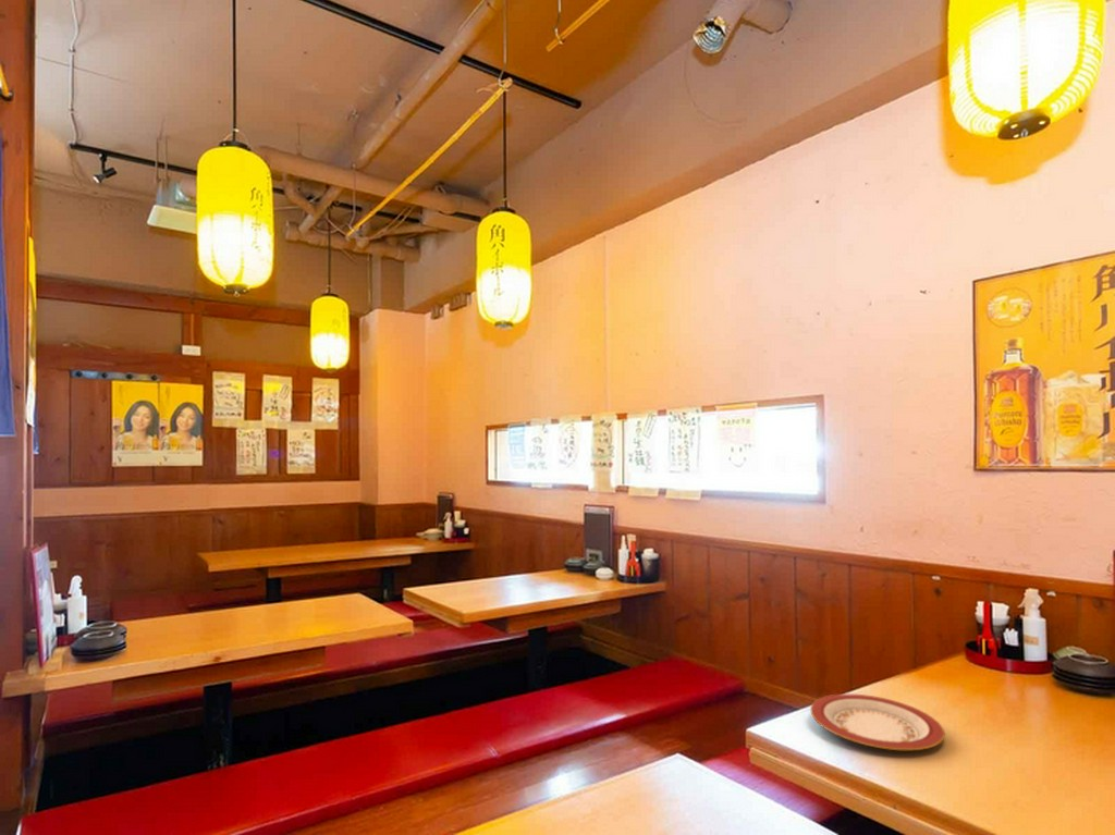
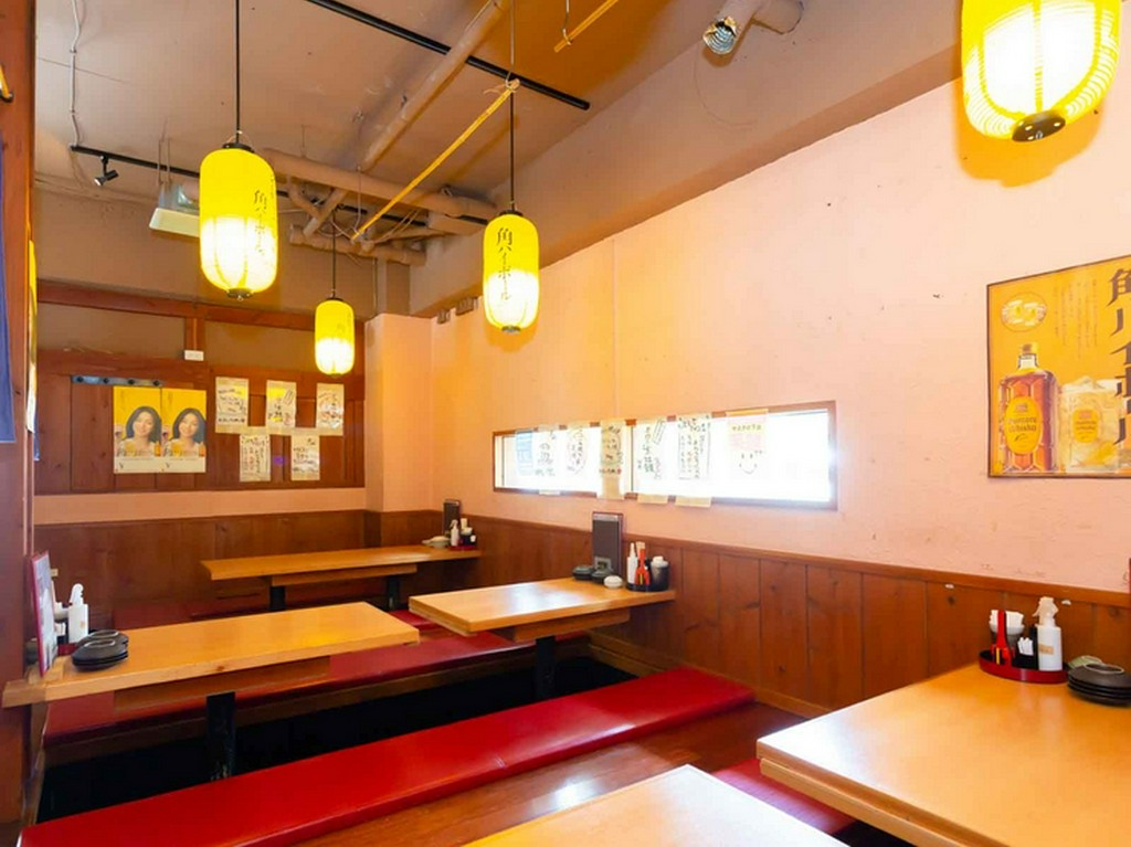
- plate (874, 723)
